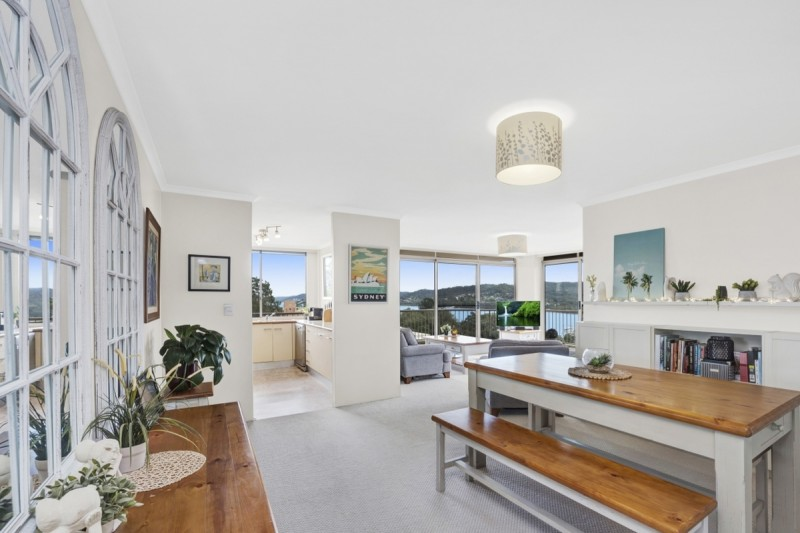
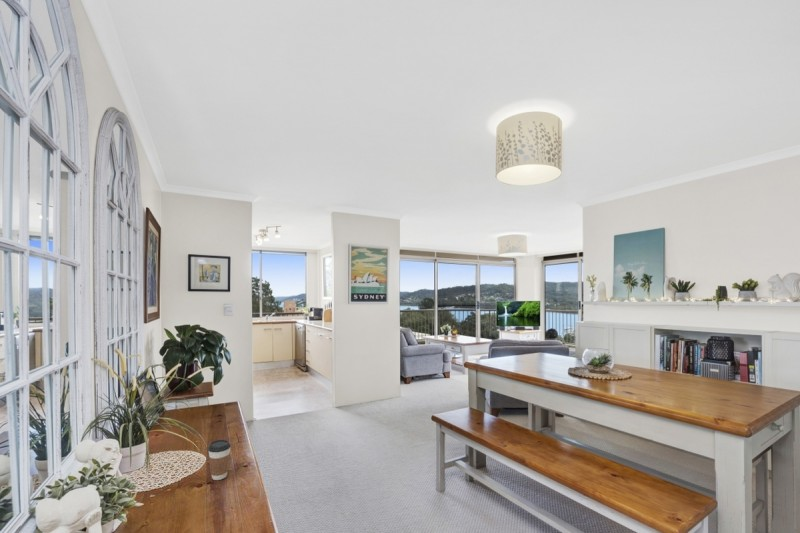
+ coffee cup (219, 459)
